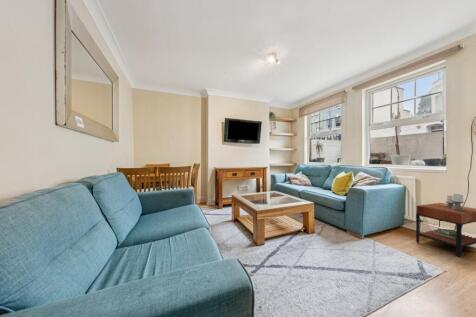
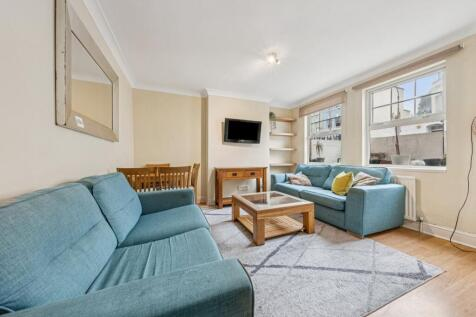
- side table (449, 219)
